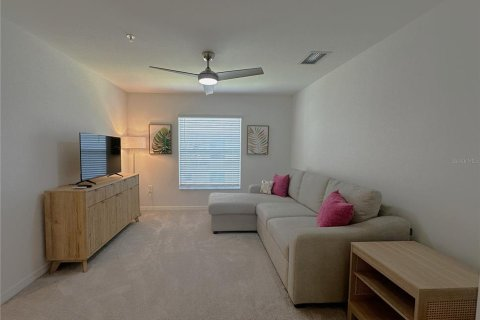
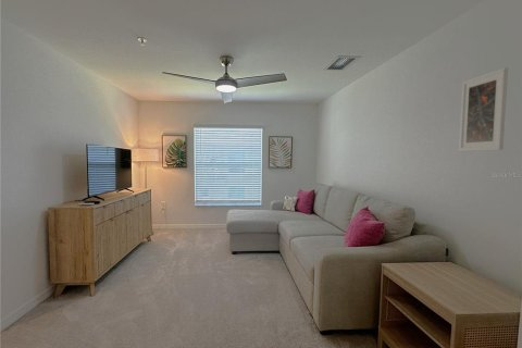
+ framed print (481, 113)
